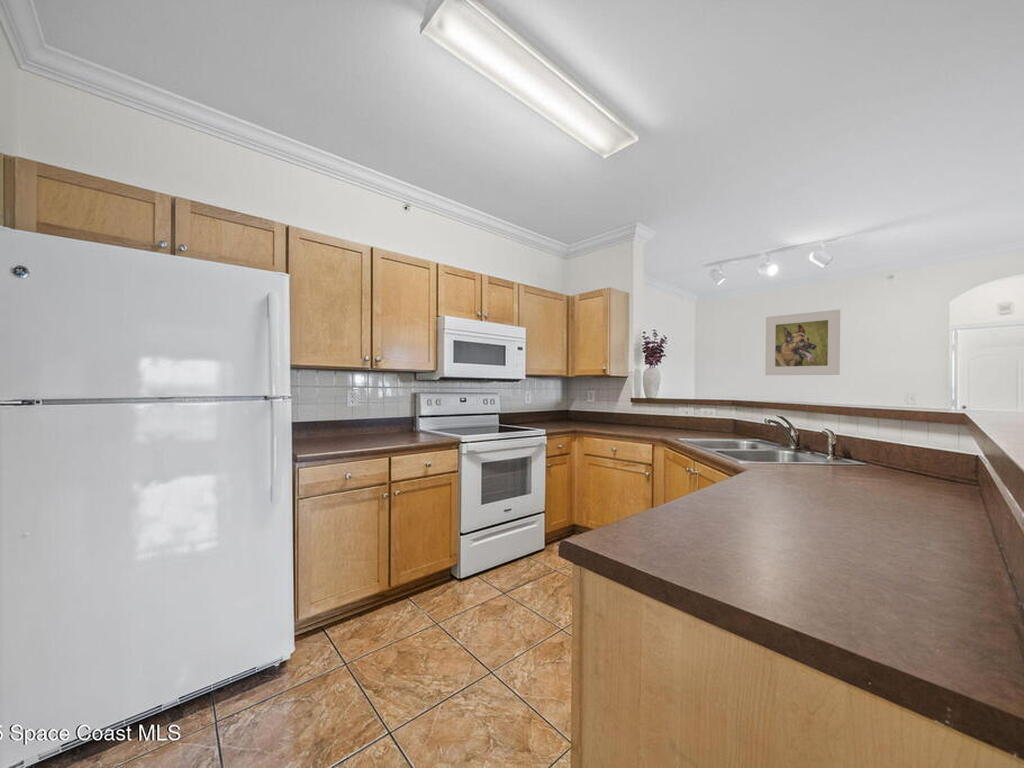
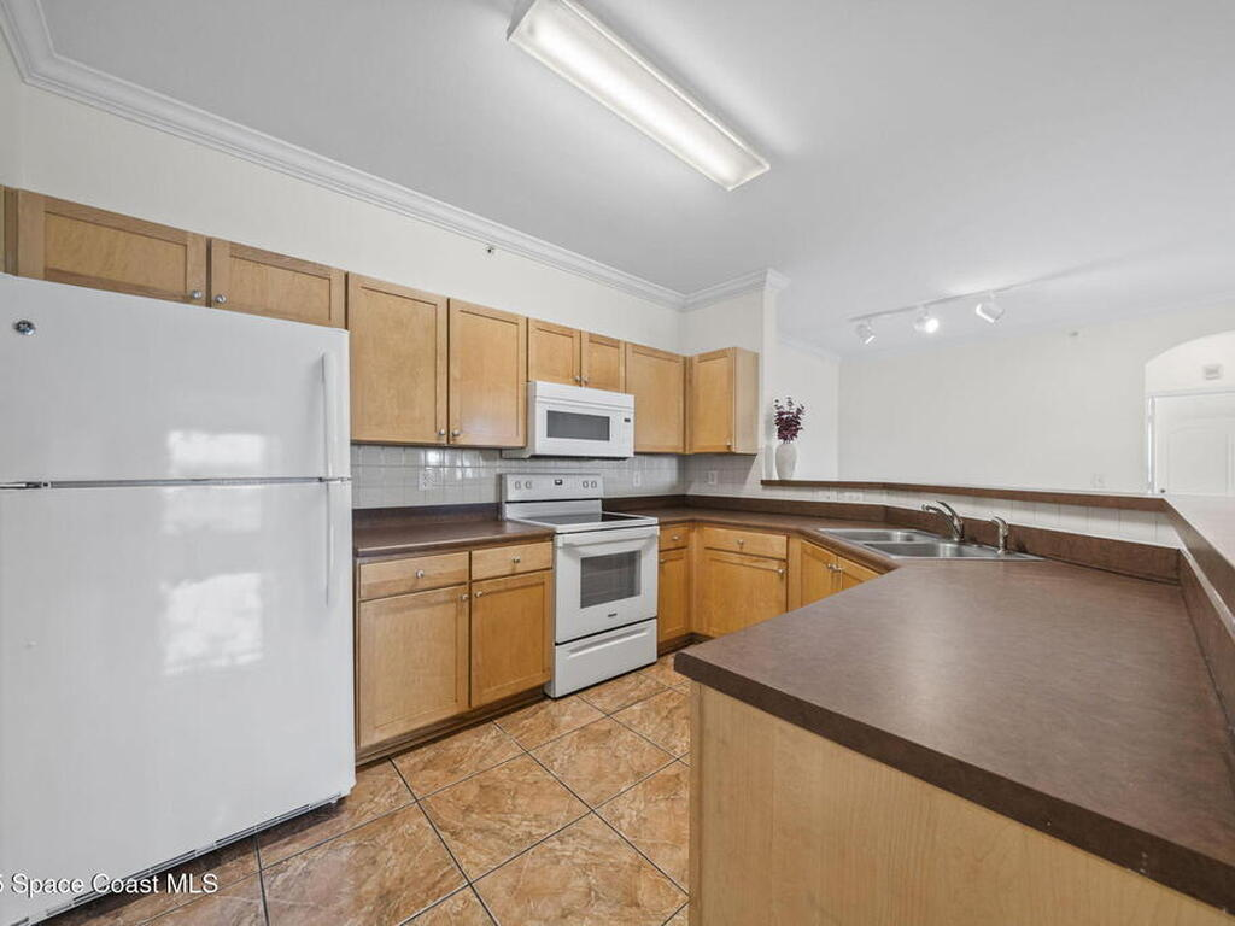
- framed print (800, 344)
